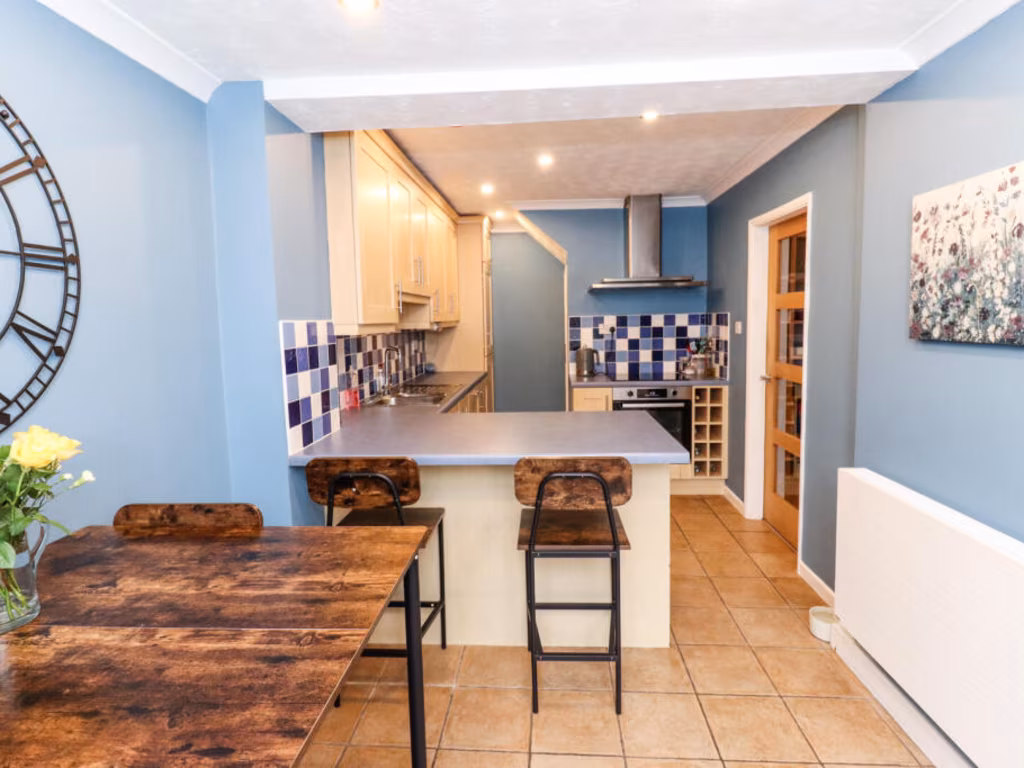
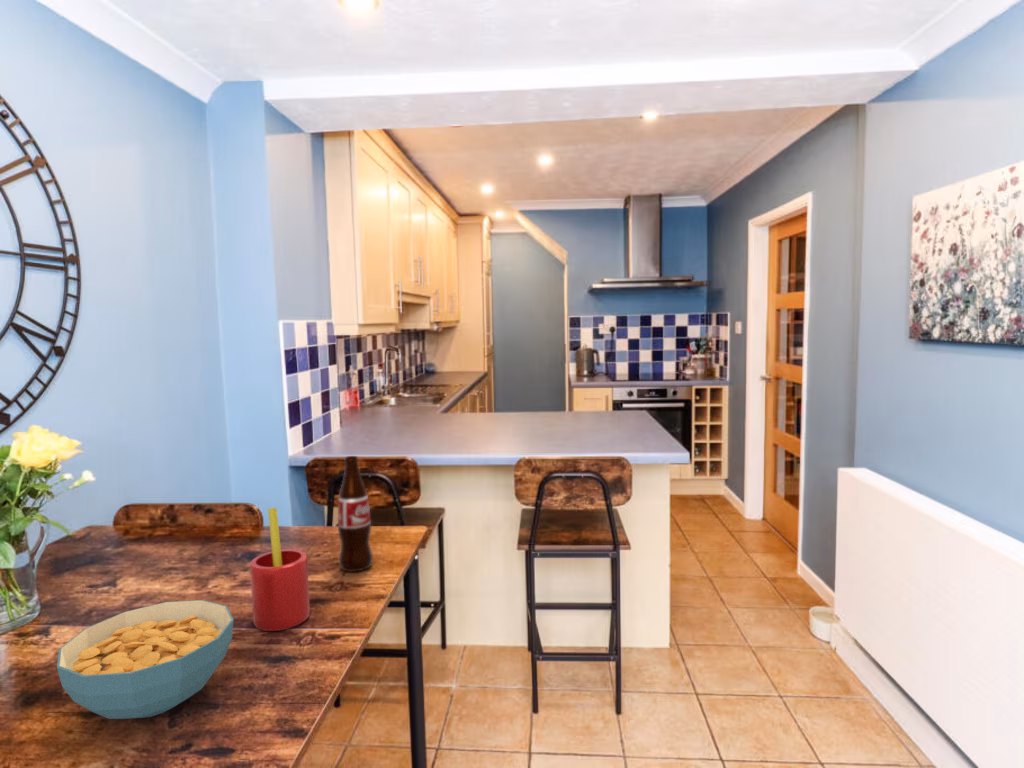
+ straw (278, 565)
+ bottle (353, 512)
+ cereal bowl (152, 668)
